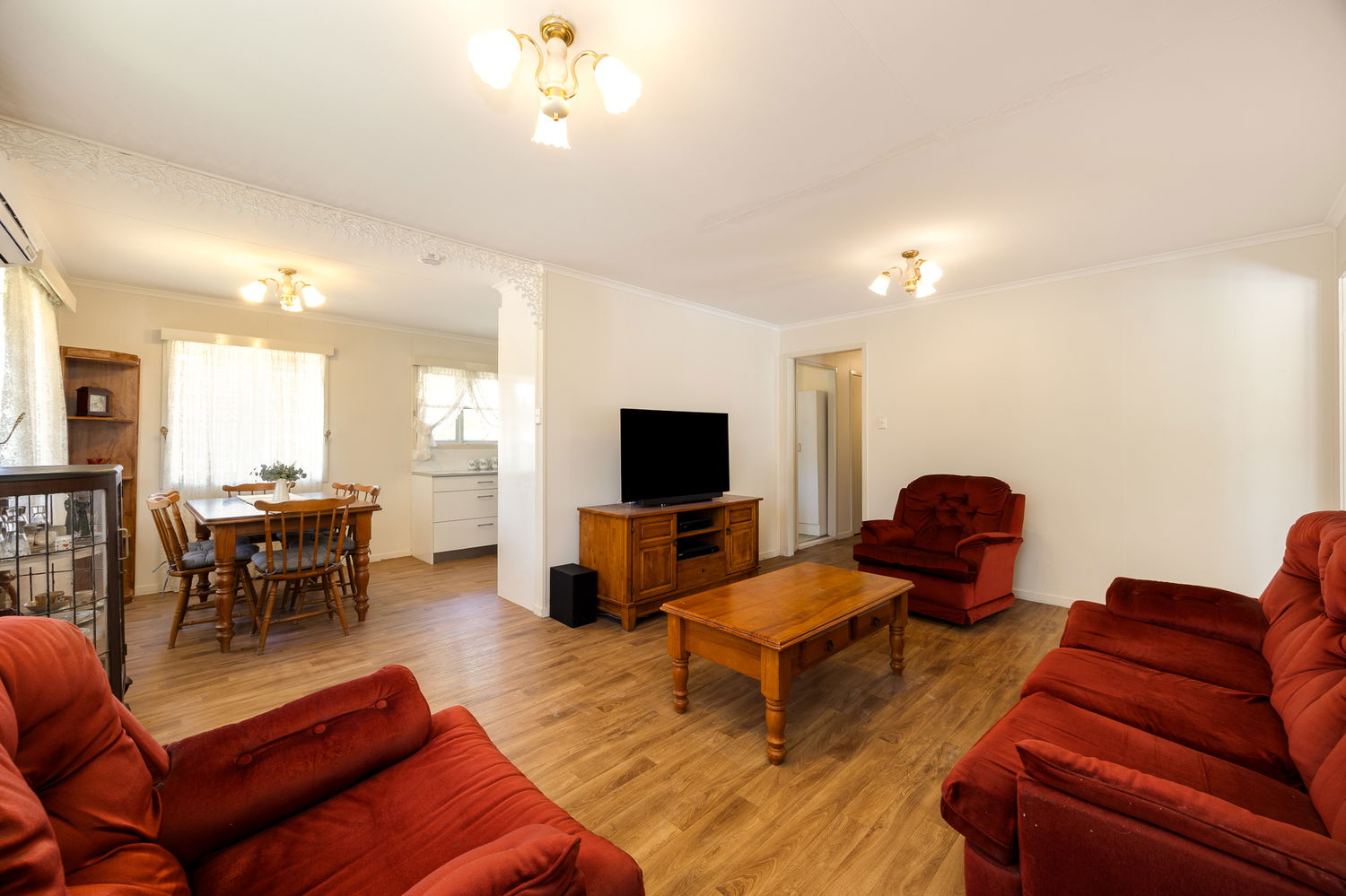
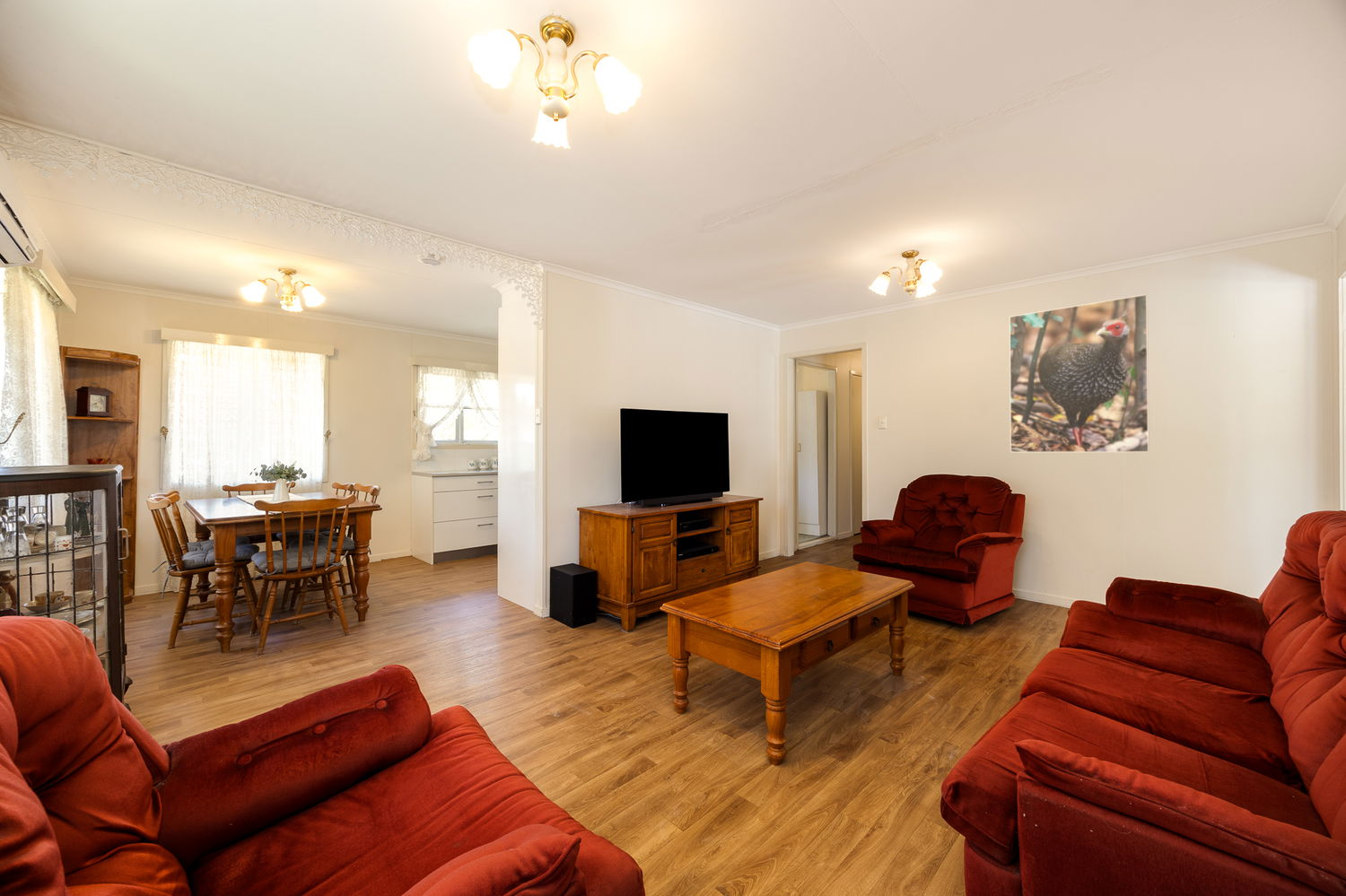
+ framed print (1073, 378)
